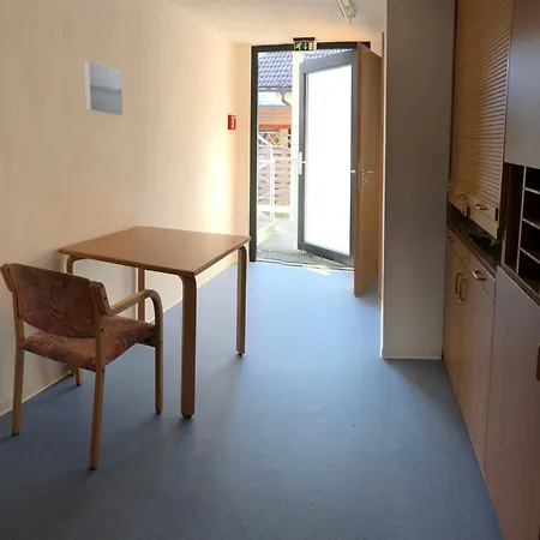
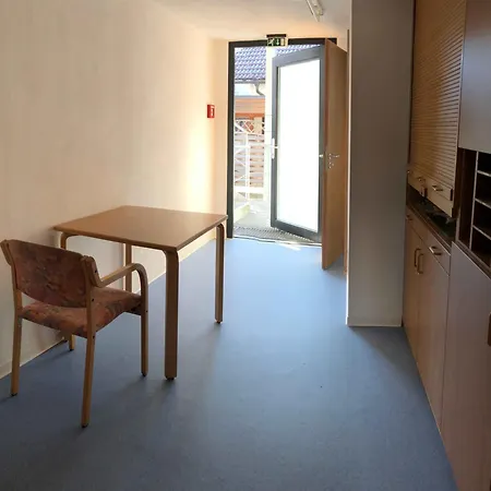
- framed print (103, 90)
